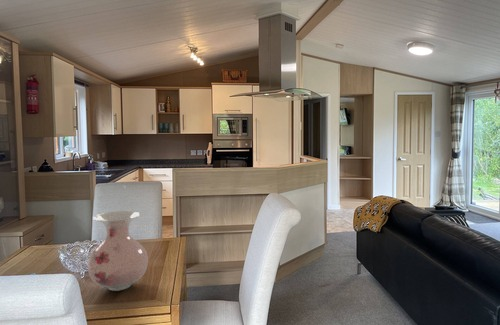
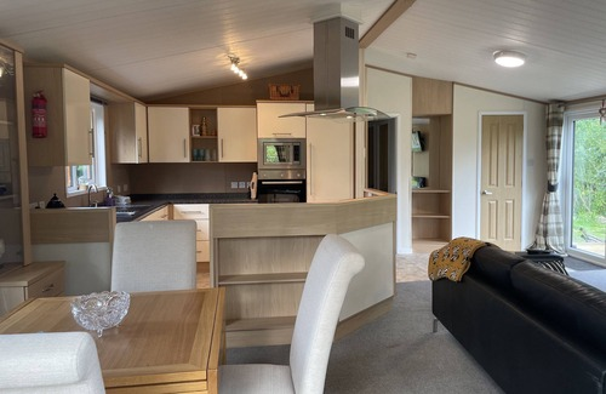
- vase (118, 250)
